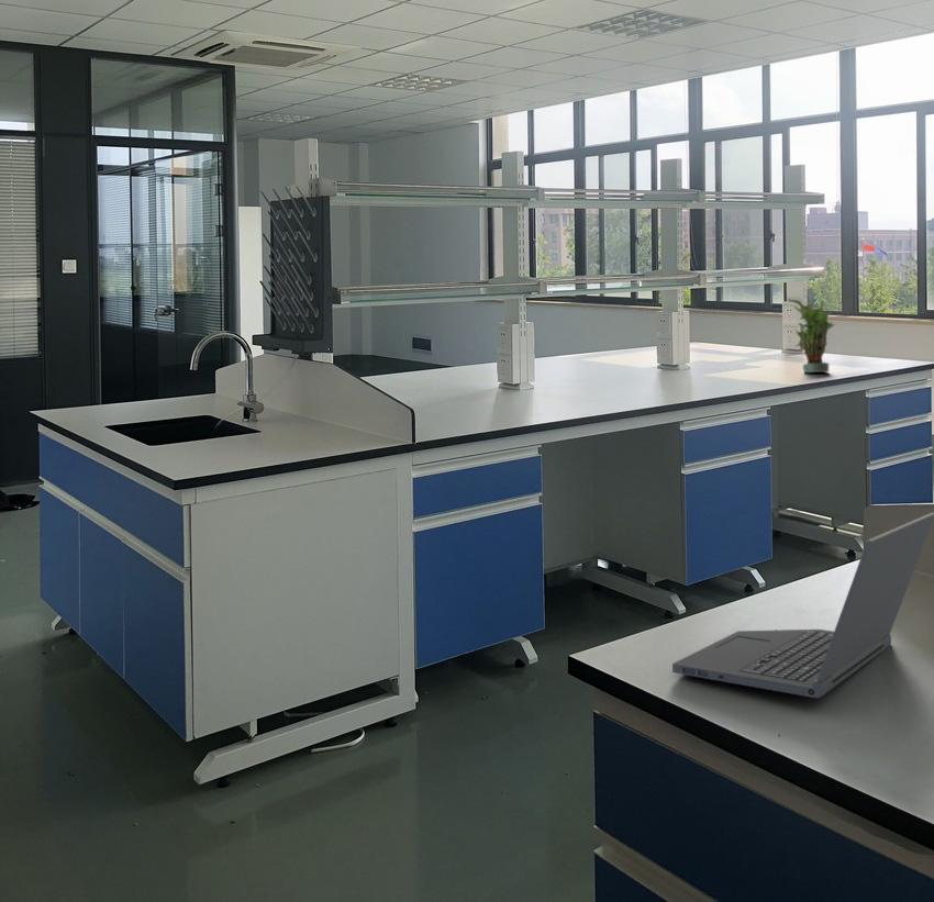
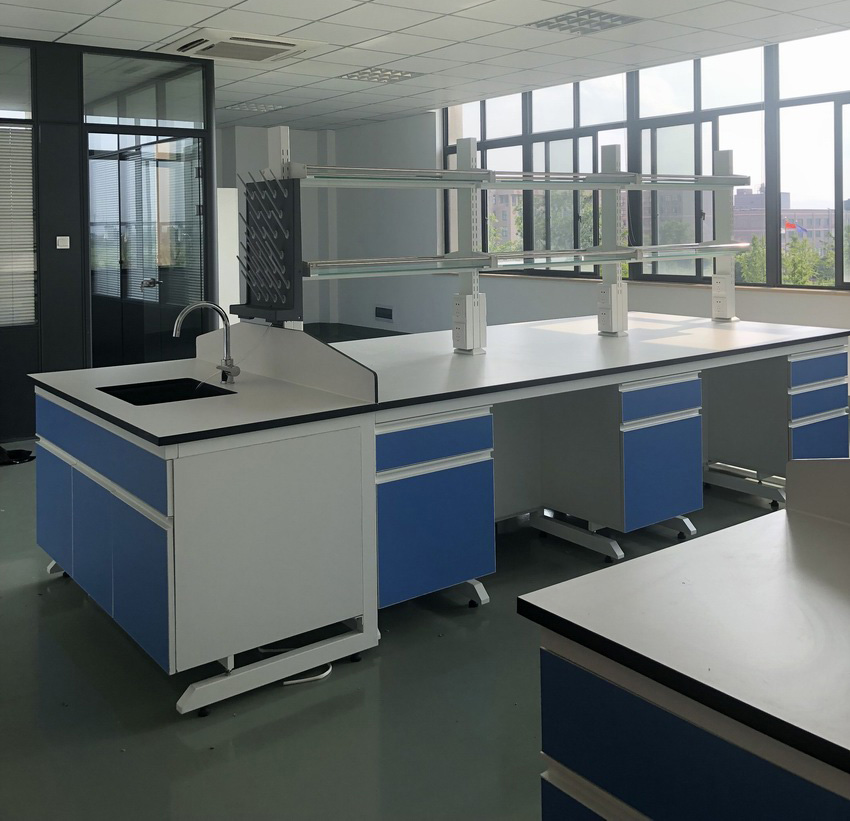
- potted plant (809, 335)
- laptop computer (807, 630)
